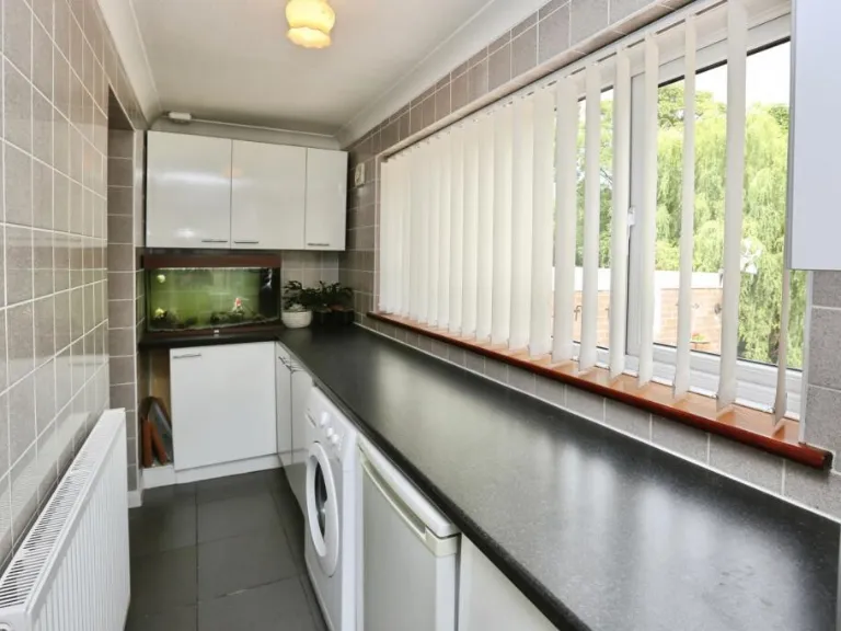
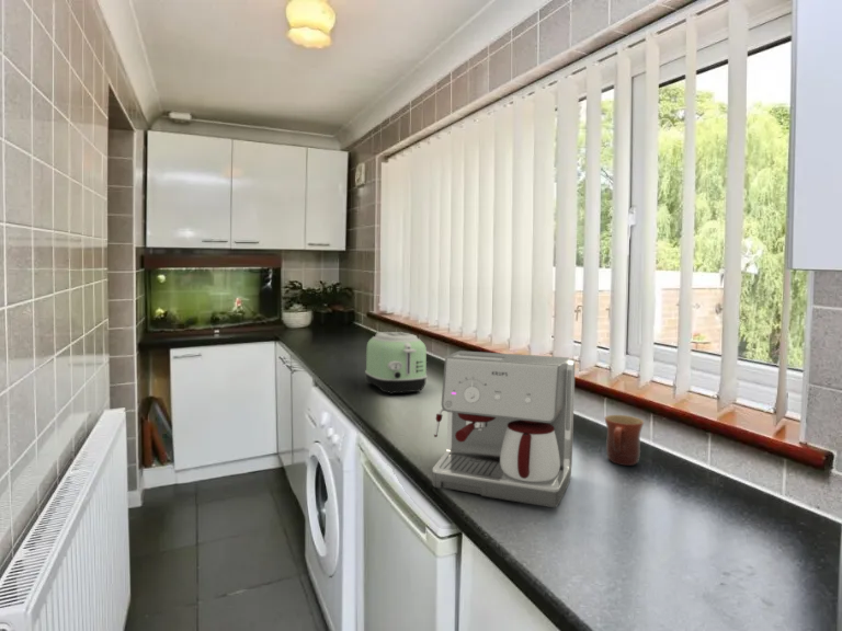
+ toaster (396, 362)
+ coffee maker (503, 418)
+ mug (622, 441)
